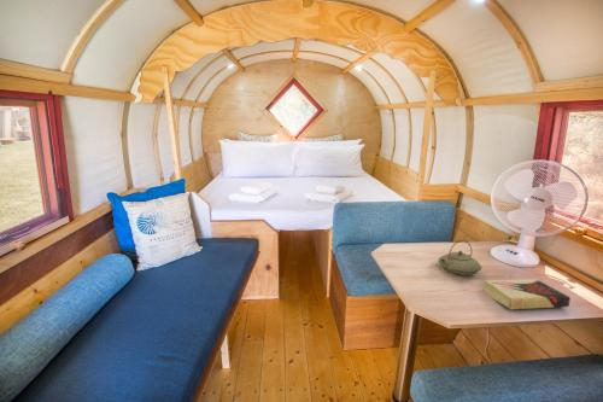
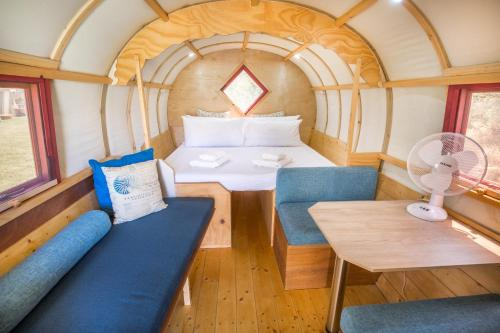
- teapot (457, 255)
- book (523, 292)
